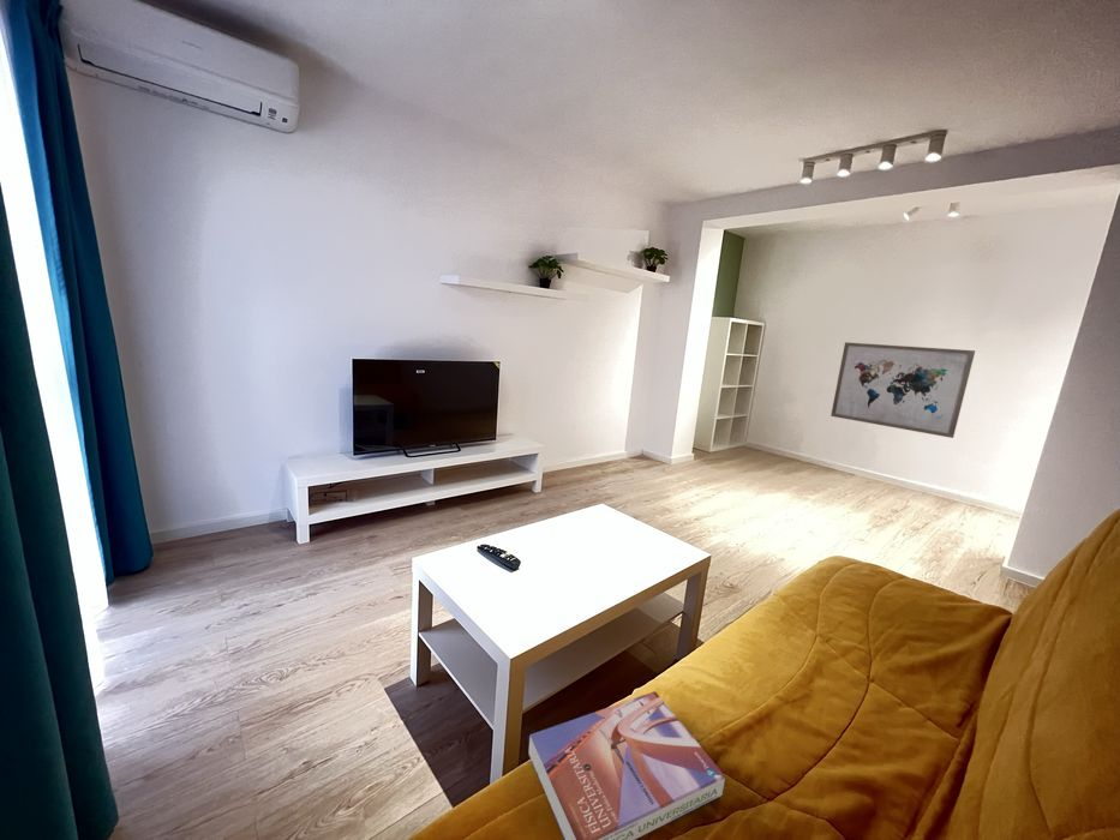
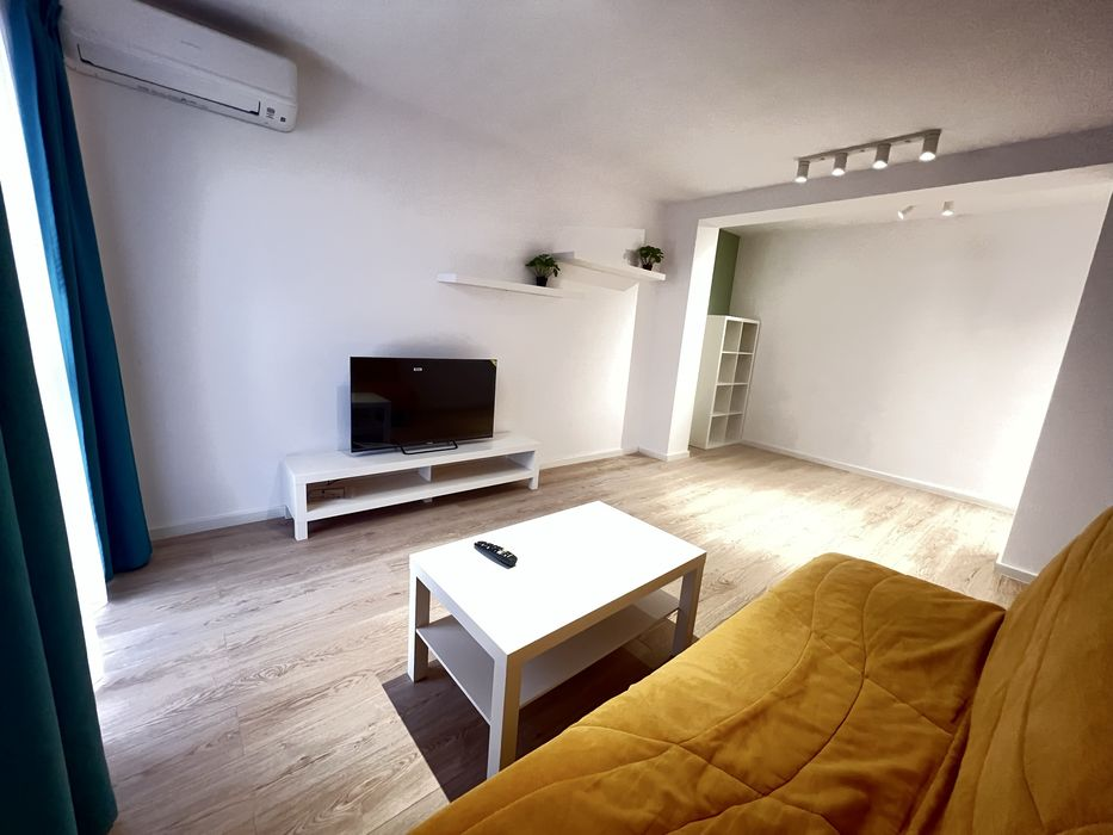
- textbook (623, 764)
- wall art (894, 386)
